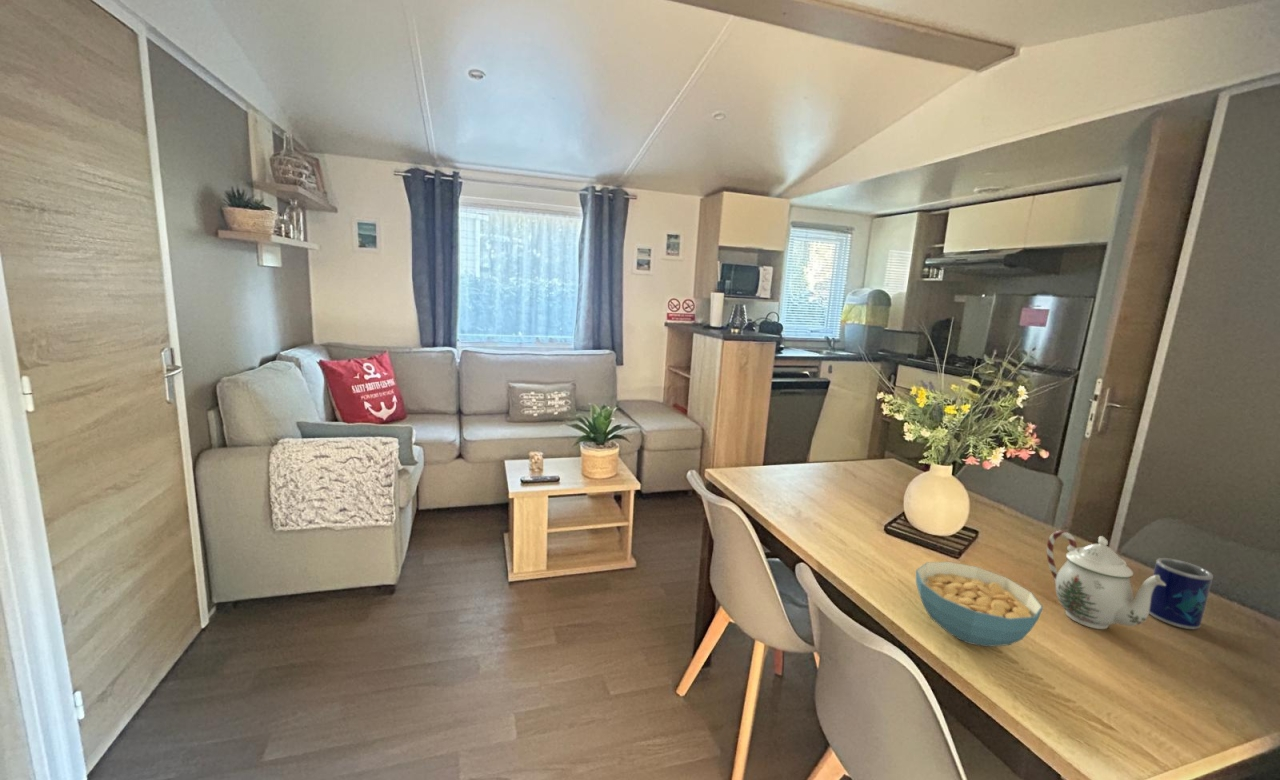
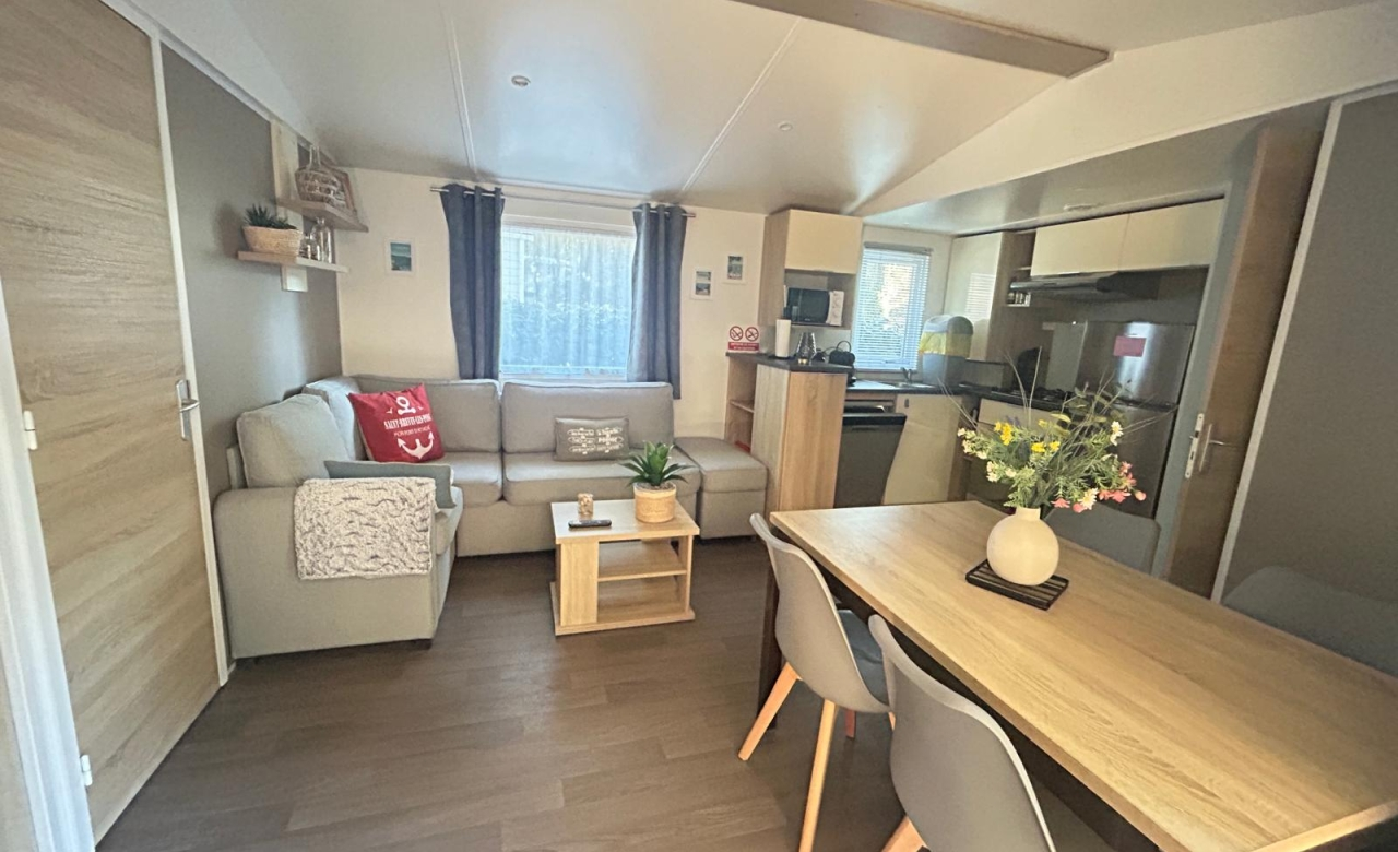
- teapot (1097, 579)
- mug (1182, 591)
- cereal bowl (971, 611)
